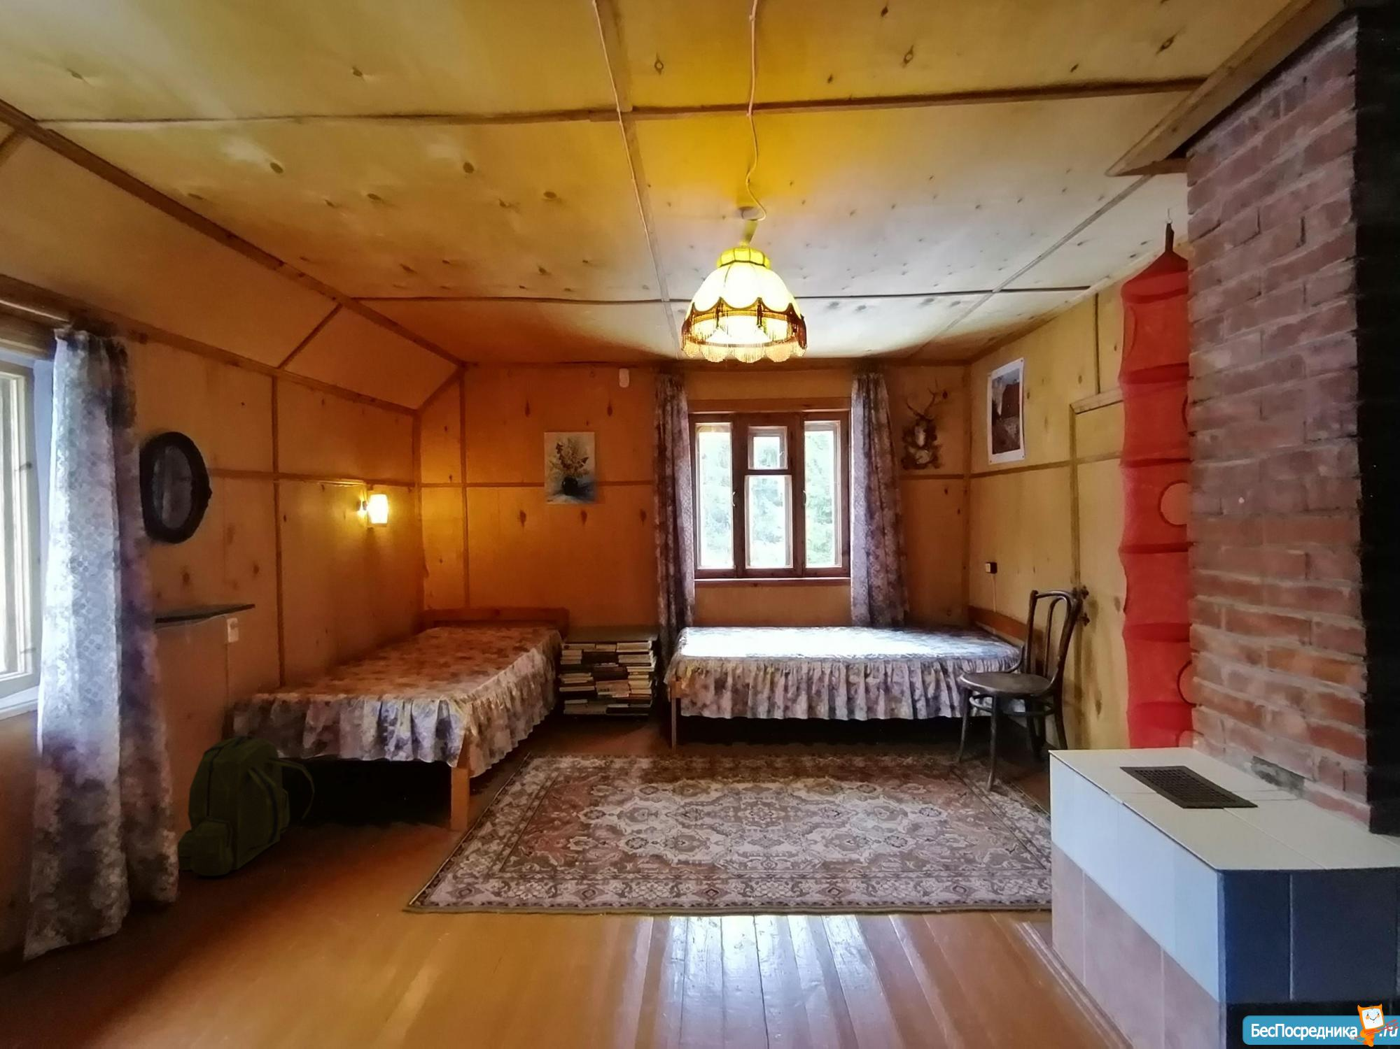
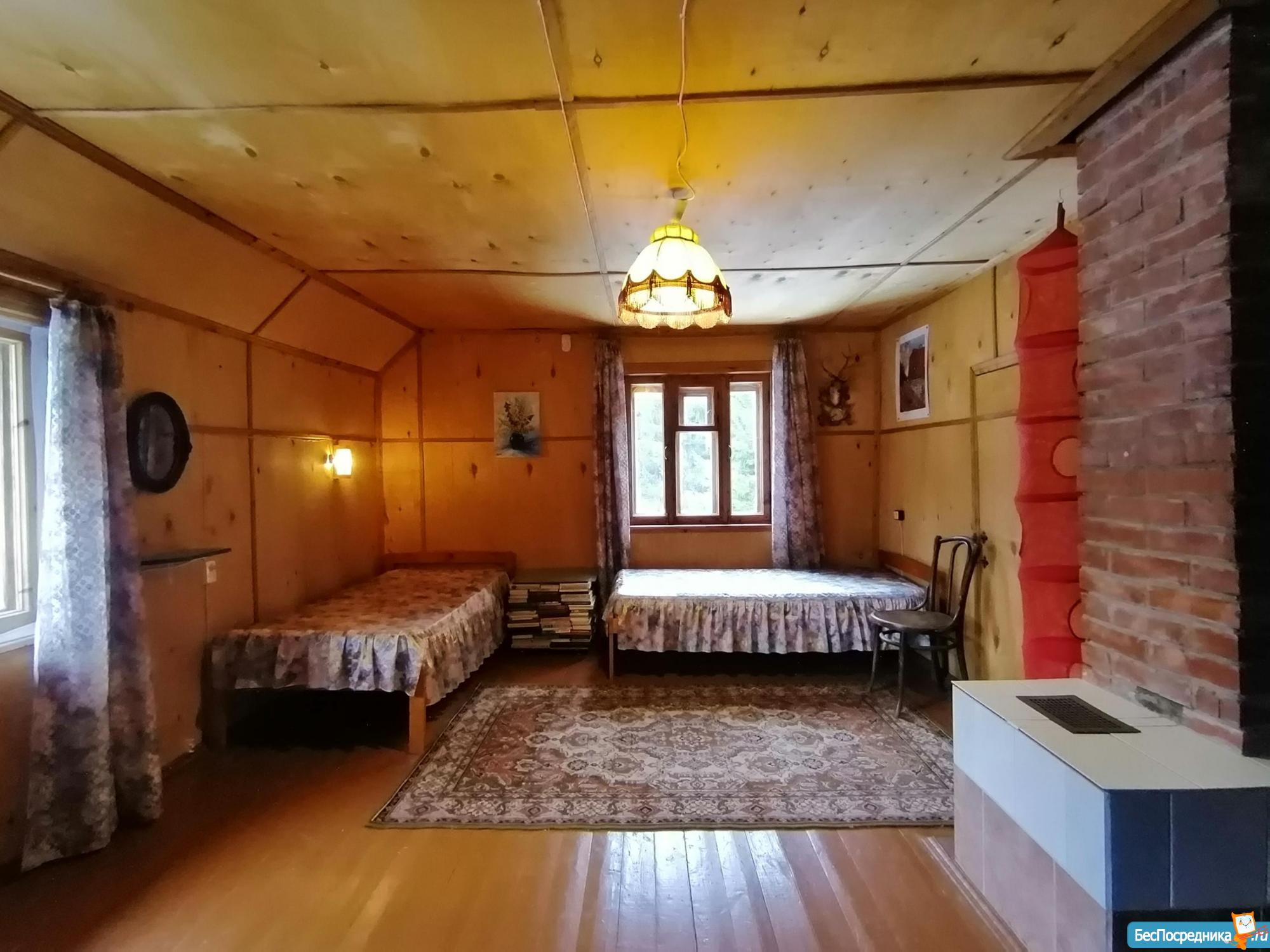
- backpack (247, 794)
